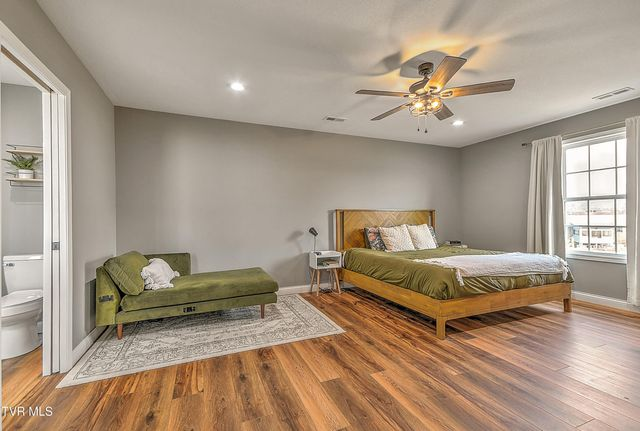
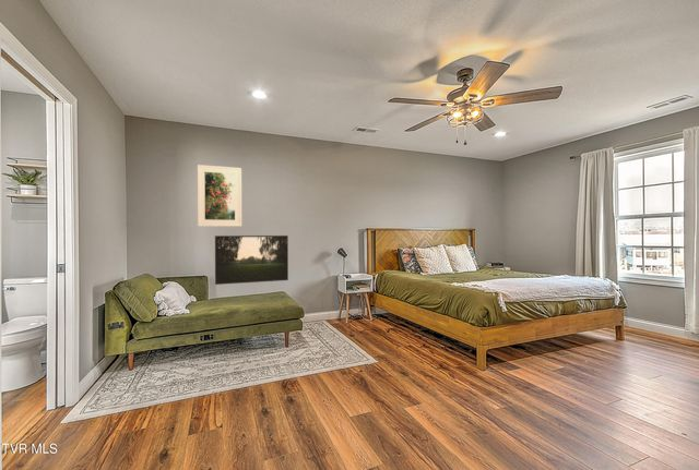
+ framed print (220, 196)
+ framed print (252, 258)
